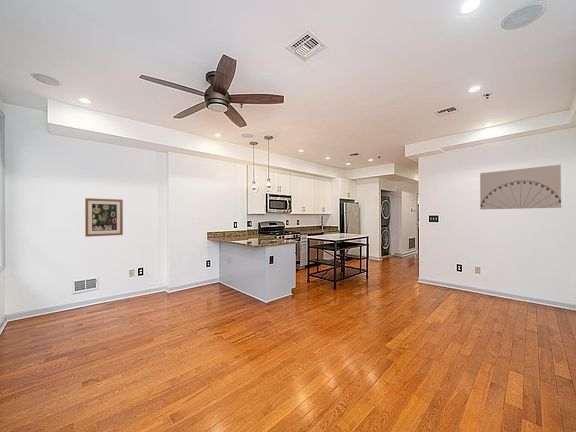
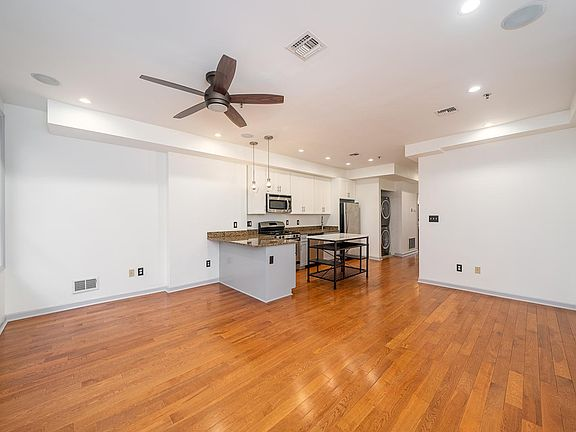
- wall art (104, 217)
- wall art (517, 189)
